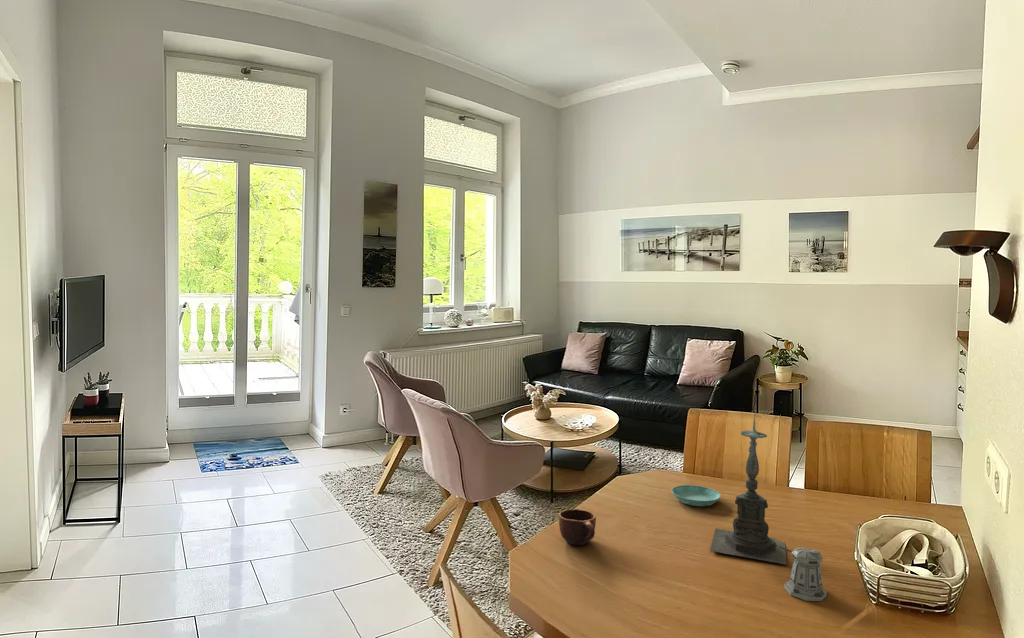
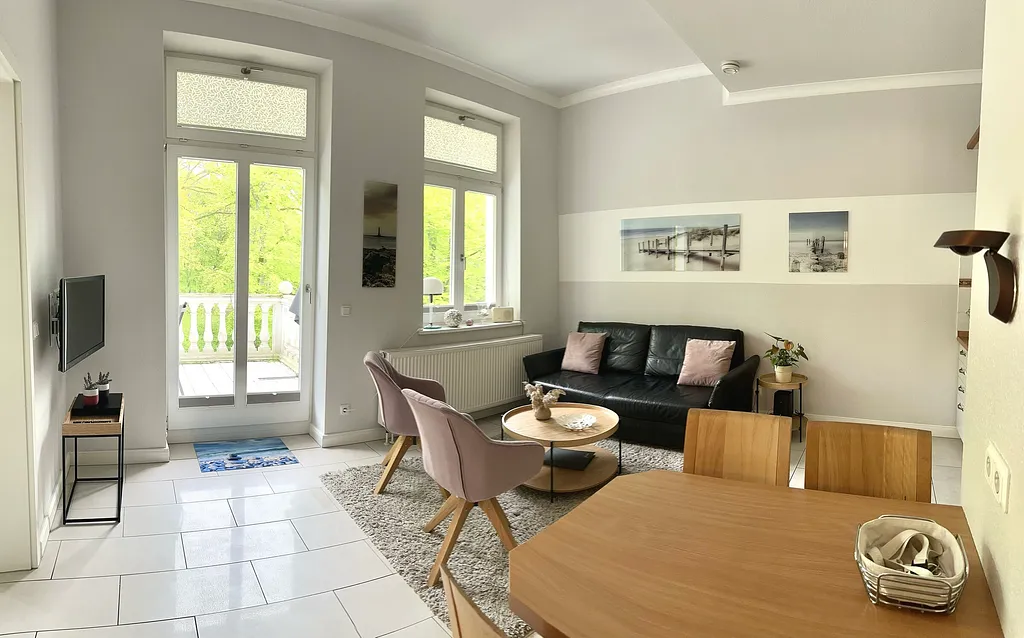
- mug (580, 528)
- pepper shaker (802, 568)
- candle holder (751, 480)
- saucer (695, 496)
